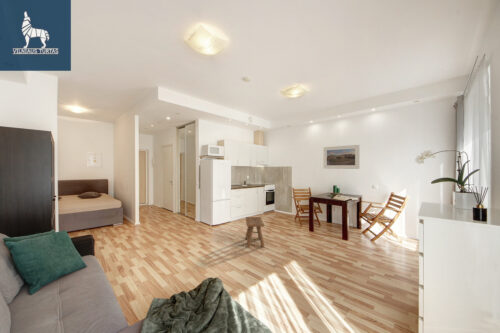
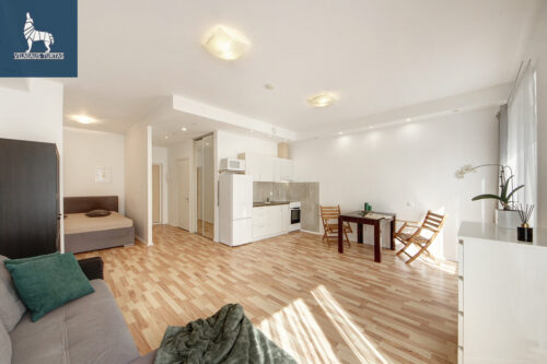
- stool (254, 232)
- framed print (340, 157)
